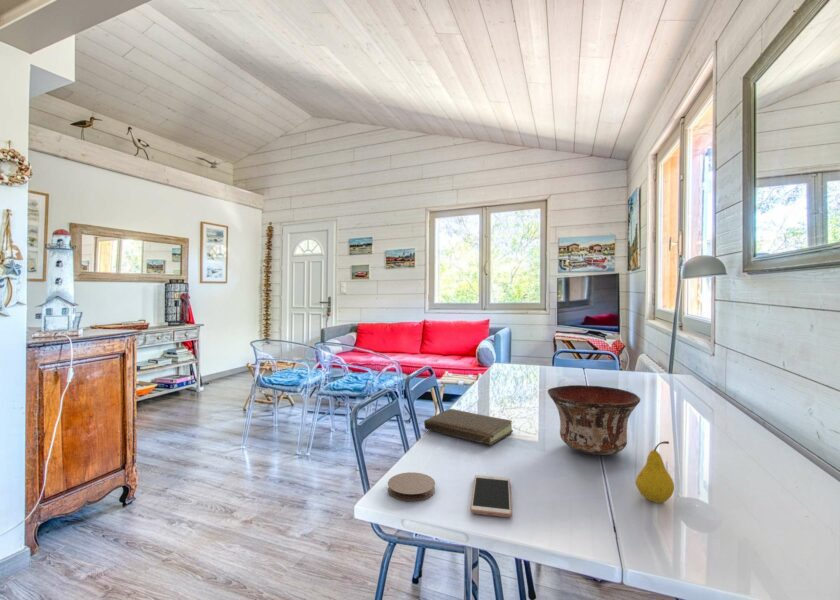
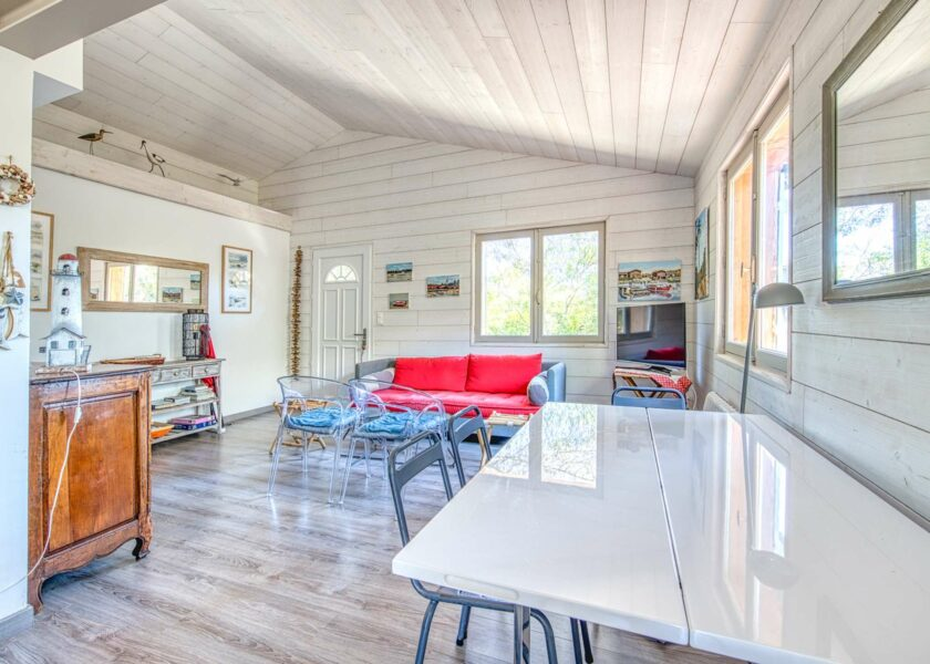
- coaster (411, 485)
- book (465, 427)
- bowl (591, 421)
- fruit (654, 469)
- smartphone (491, 494)
